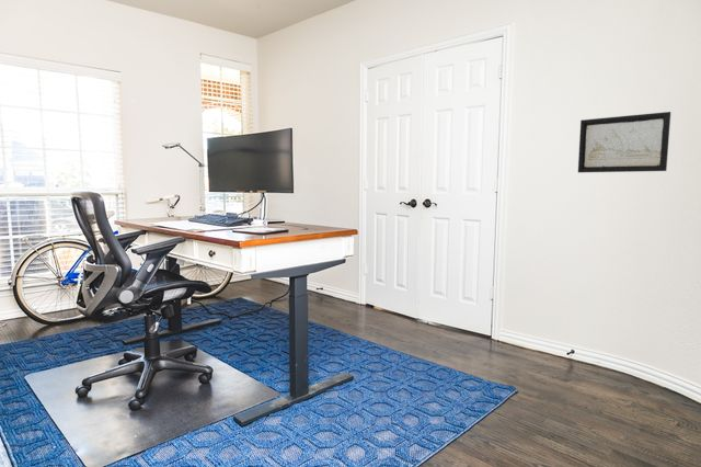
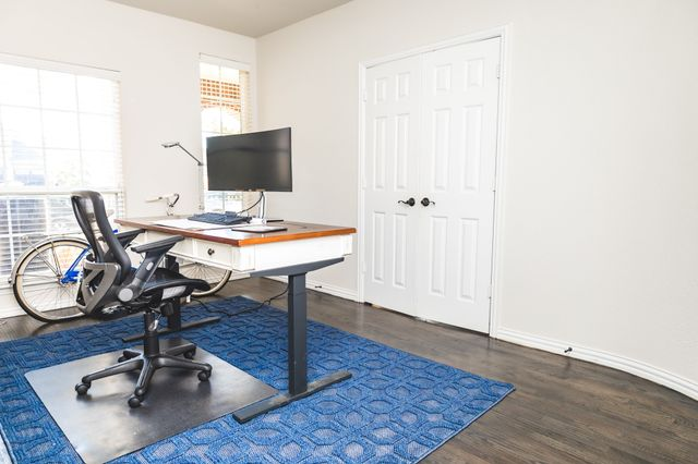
- wall art (621, 144)
